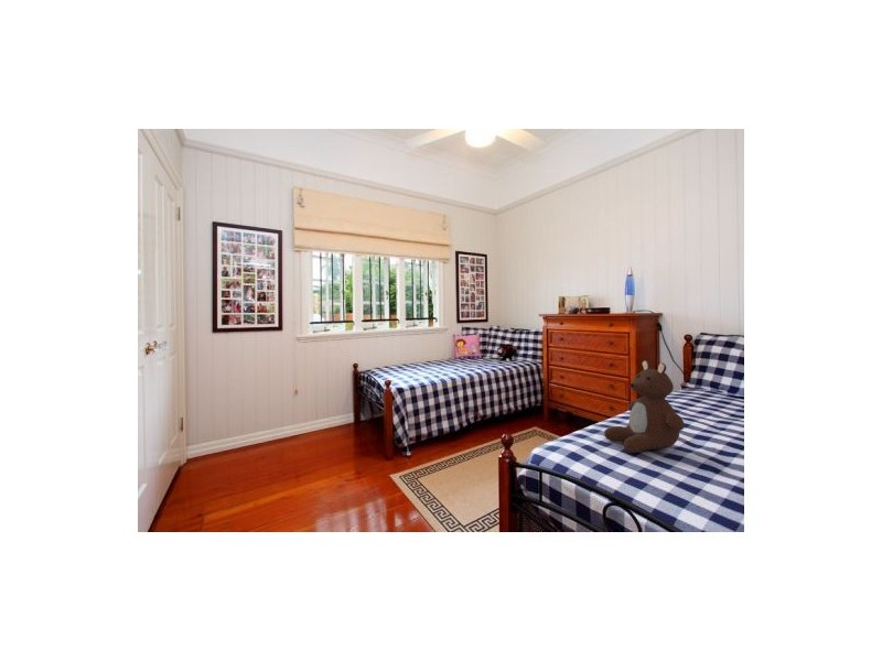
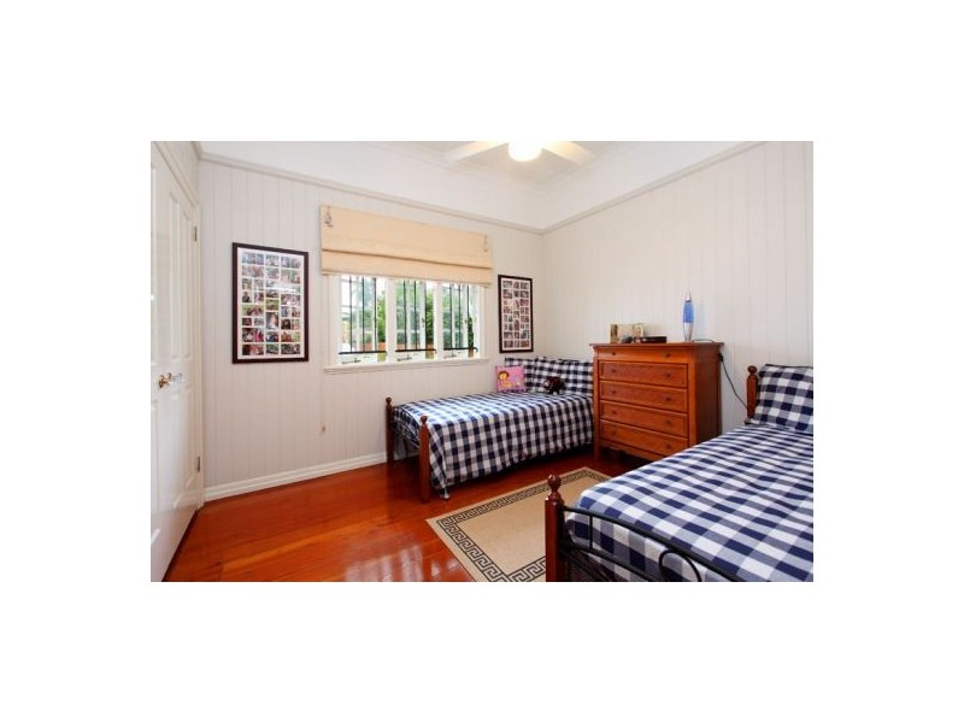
- teddy bear (641, 403)
